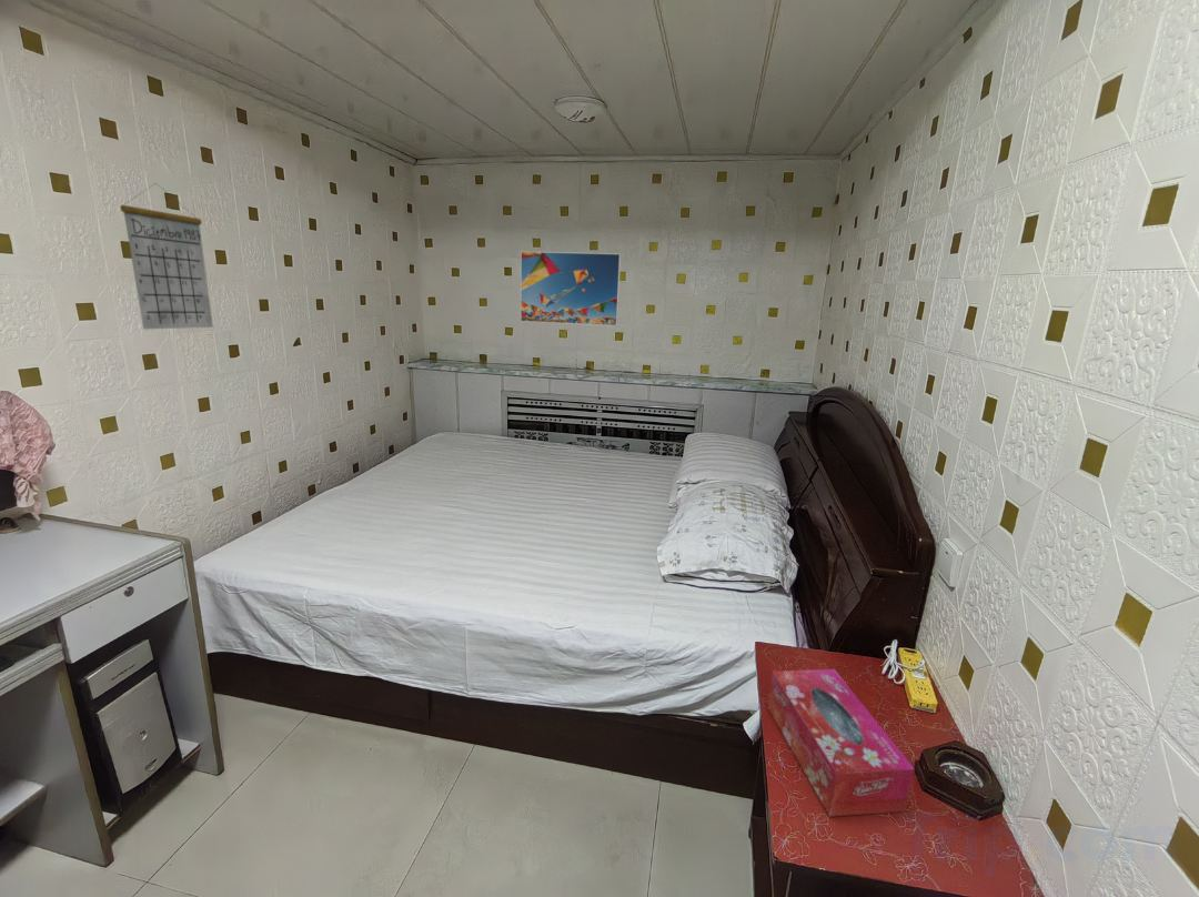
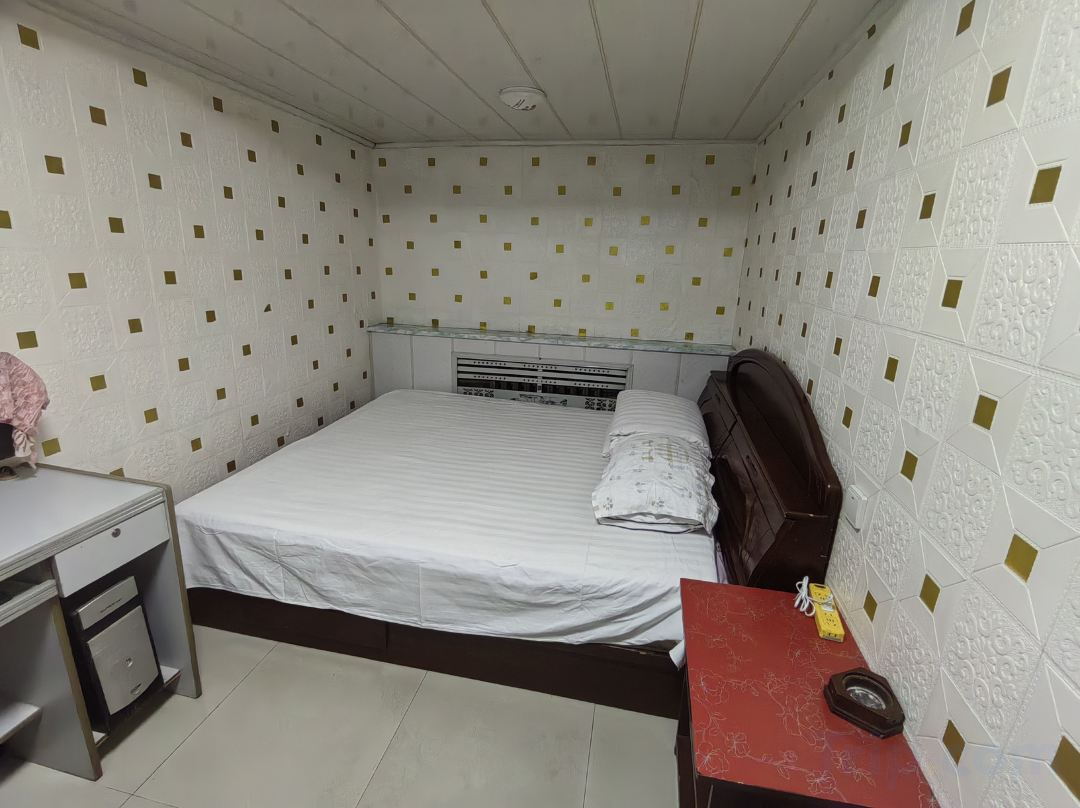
- tissue box (832, 734)
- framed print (568, 289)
- calendar (170, 258)
